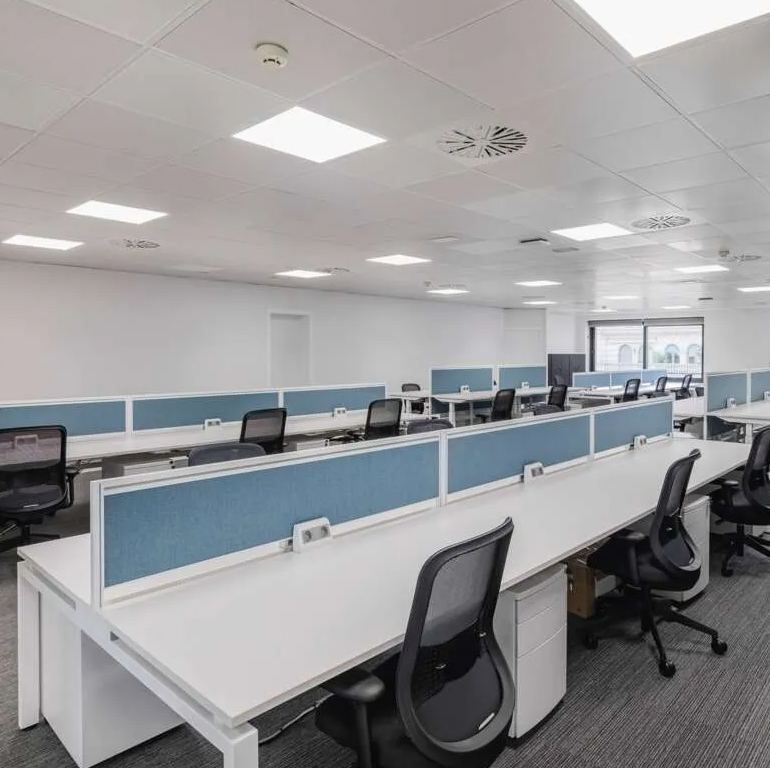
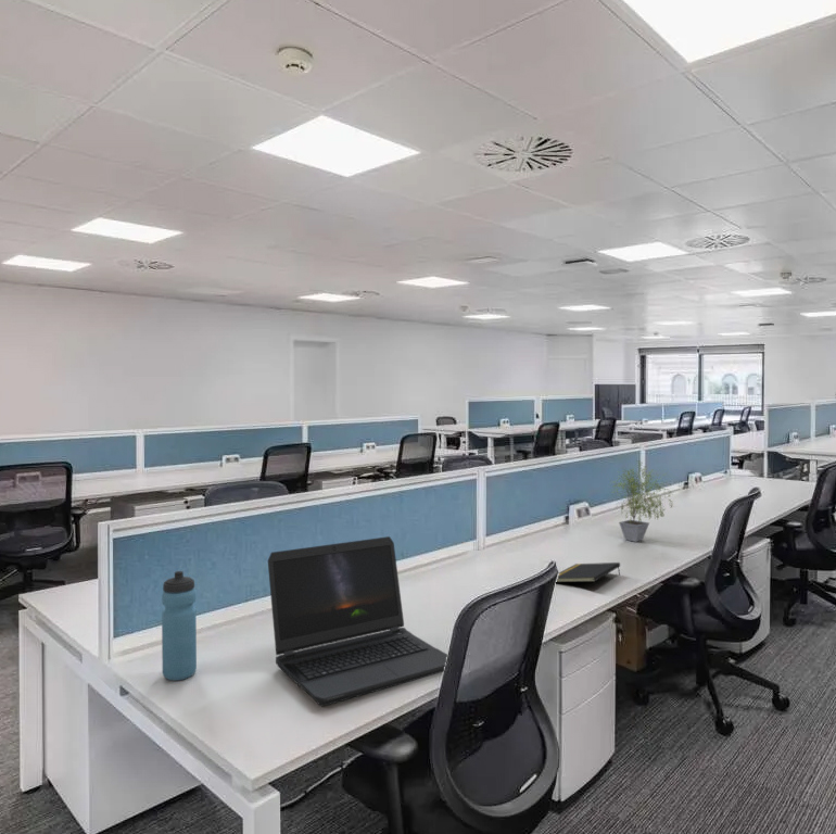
+ water bottle (179, 622)
+ laptop computer (360, 610)
+ notepad (584, 572)
+ potted plant (641, 498)
